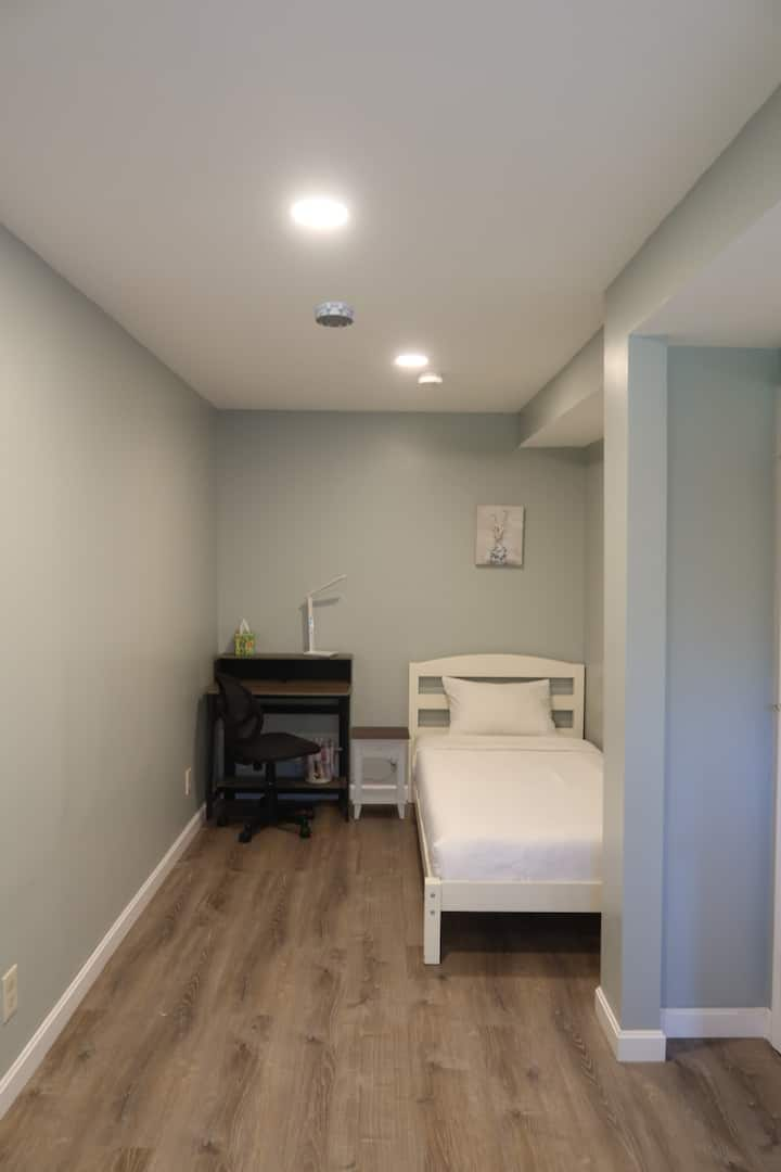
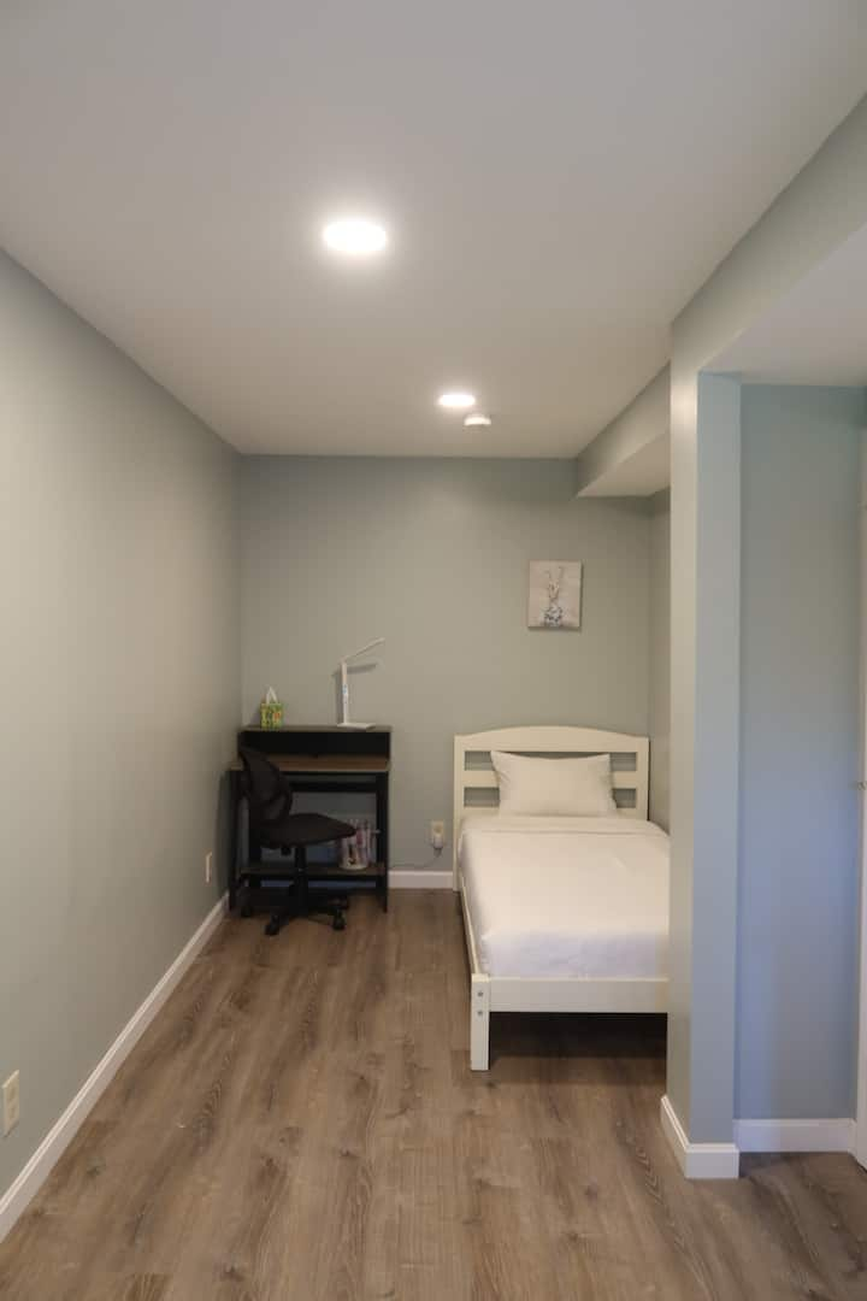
- smoke detector (334, 314)
- nightstand (379, 756)
